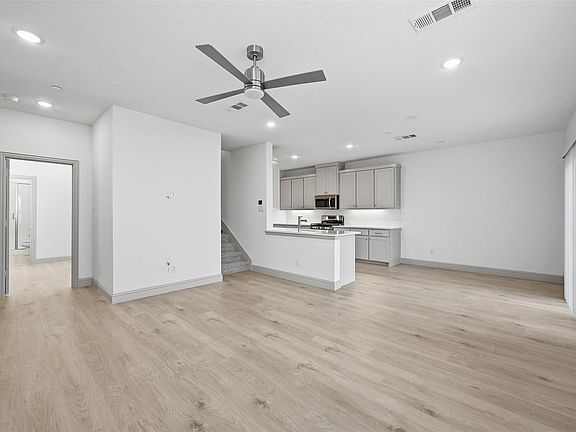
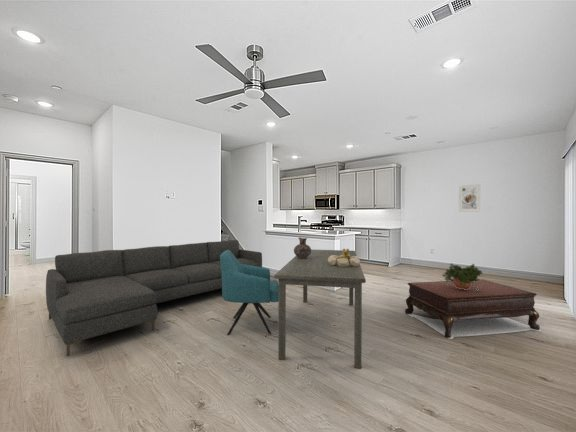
+ coffee table (469, 304)
+ potted plant (461, 276)
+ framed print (469, 198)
+ chair (250, 288)
+ ceramic jug (302, 247)
+ dining table (325, 286)
+ sofa (183, 275)
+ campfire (343, 255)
